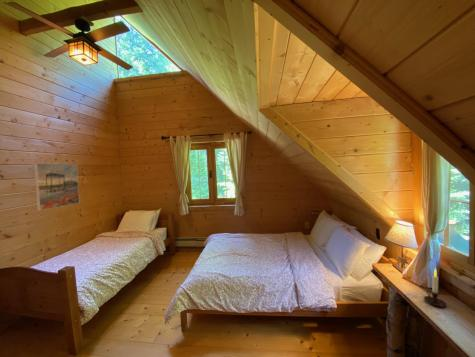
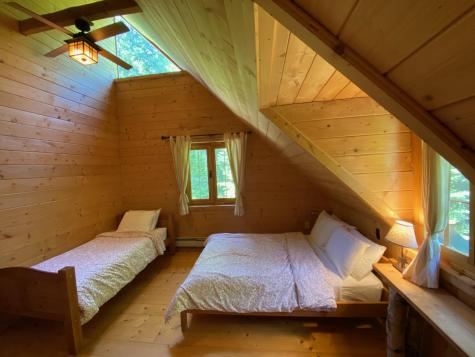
- candle (433, 284)
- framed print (59, 185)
